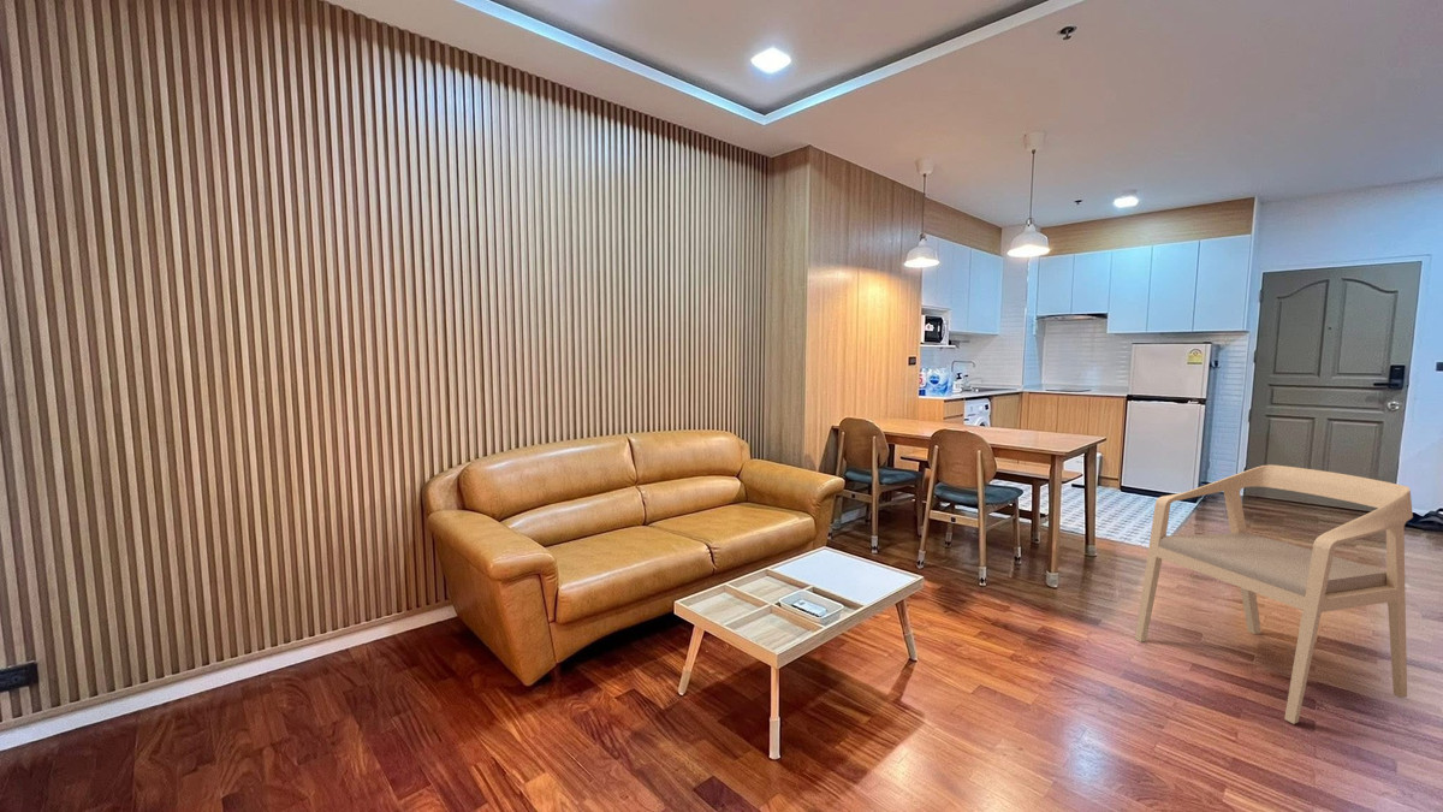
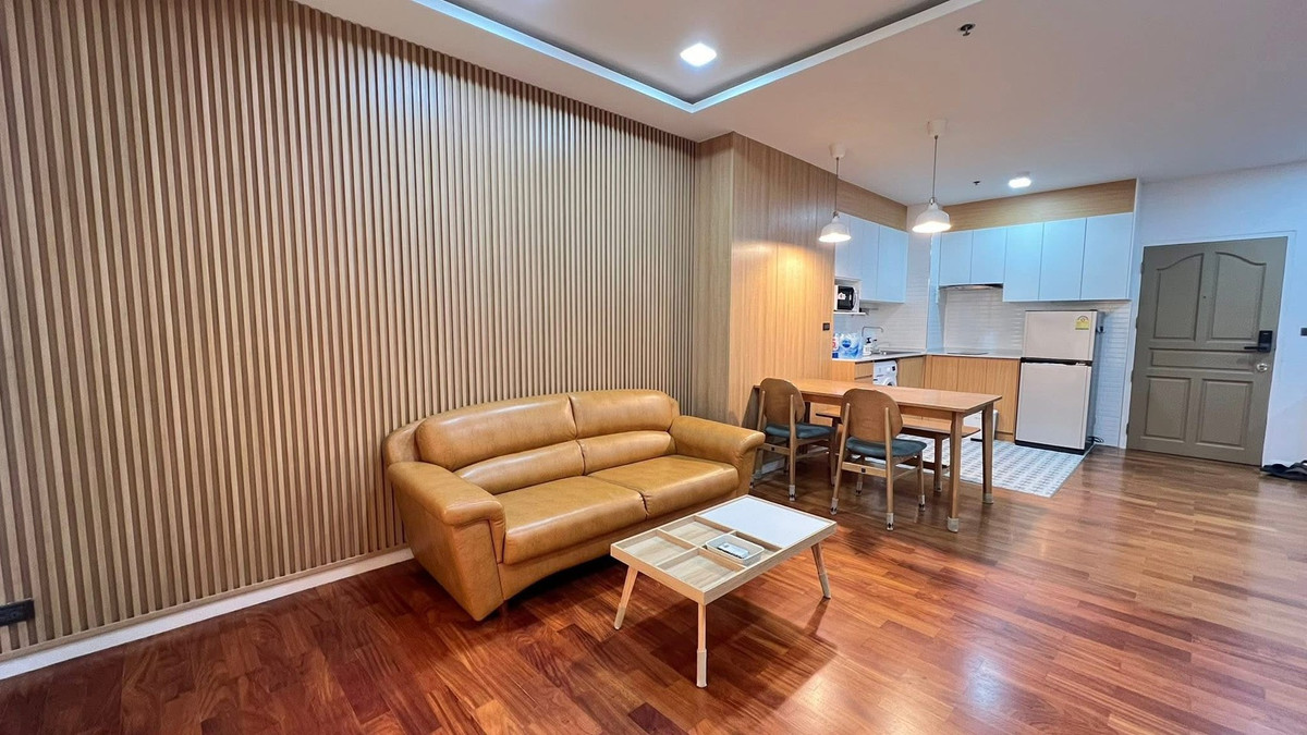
- armchair (1273, 573)
